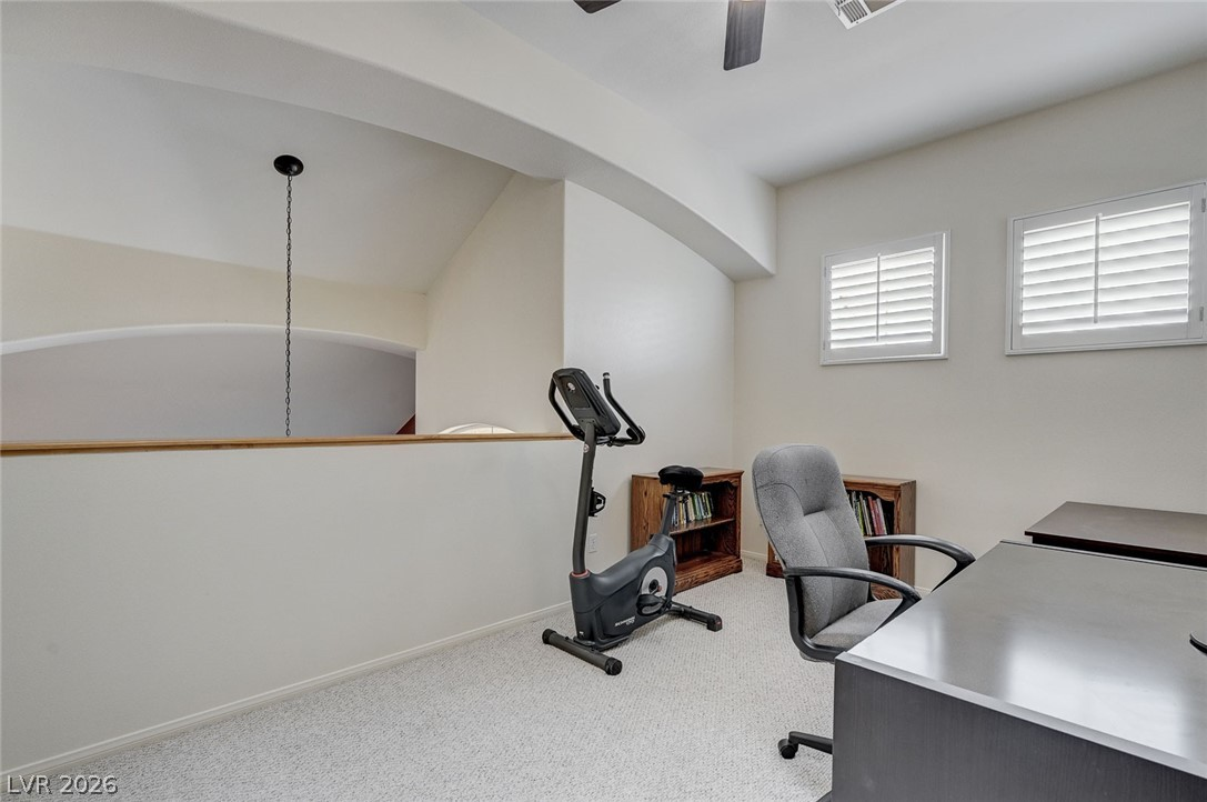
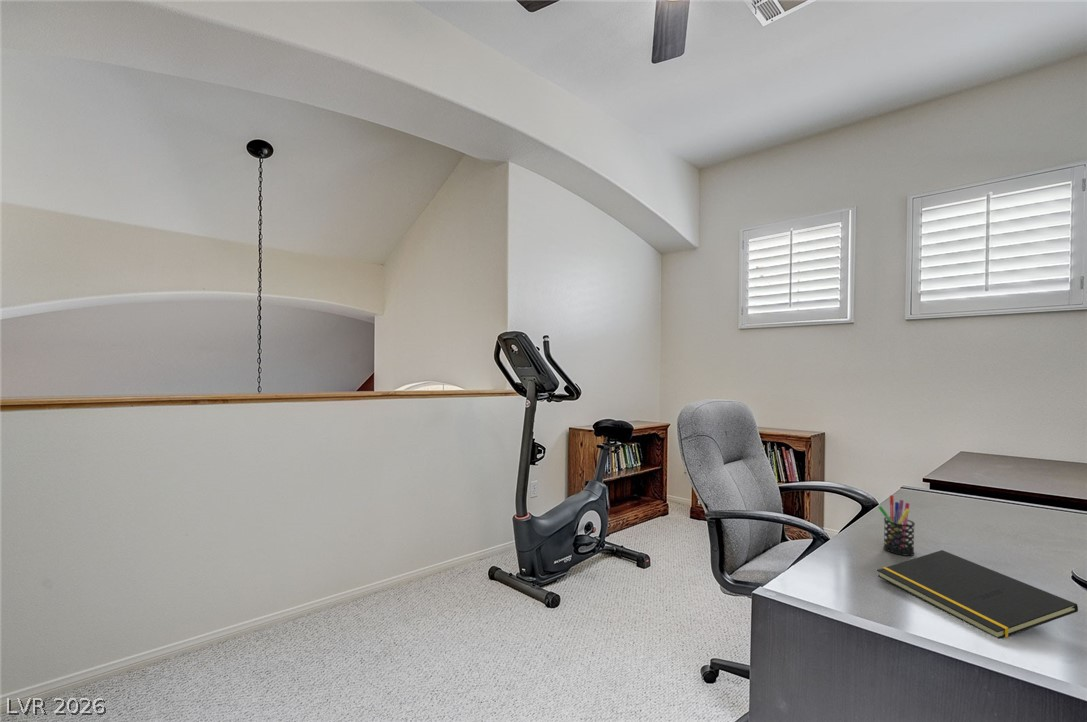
+ notepad (966, 588)
+ pen holder (895, 524)
